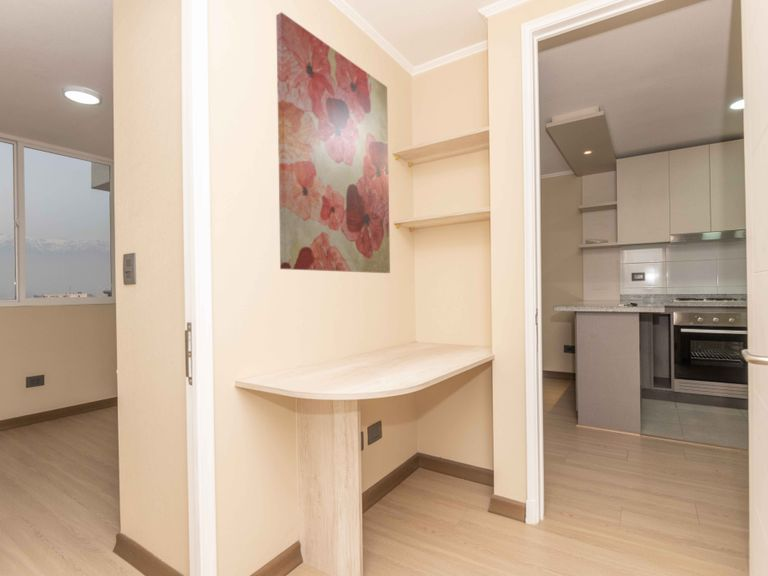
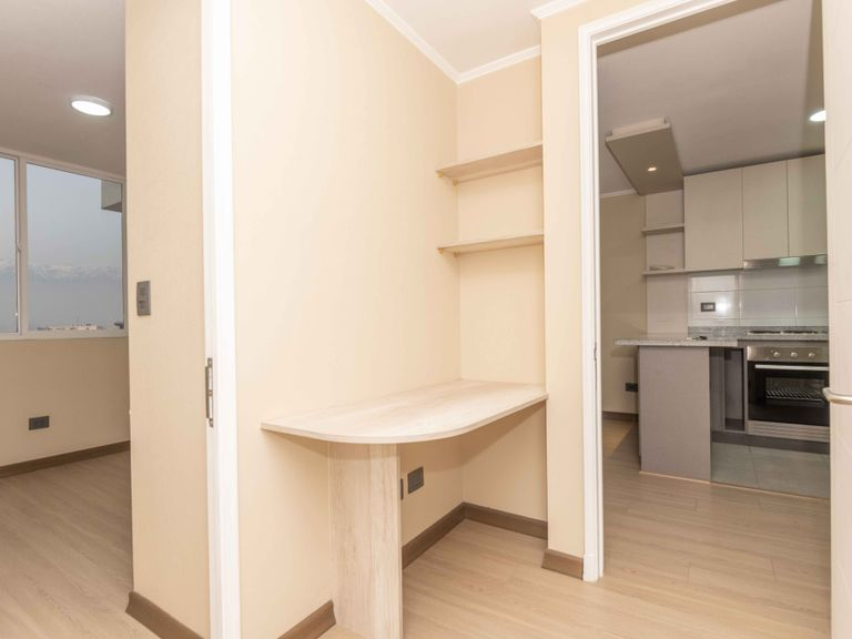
- wall art (342, 163)
